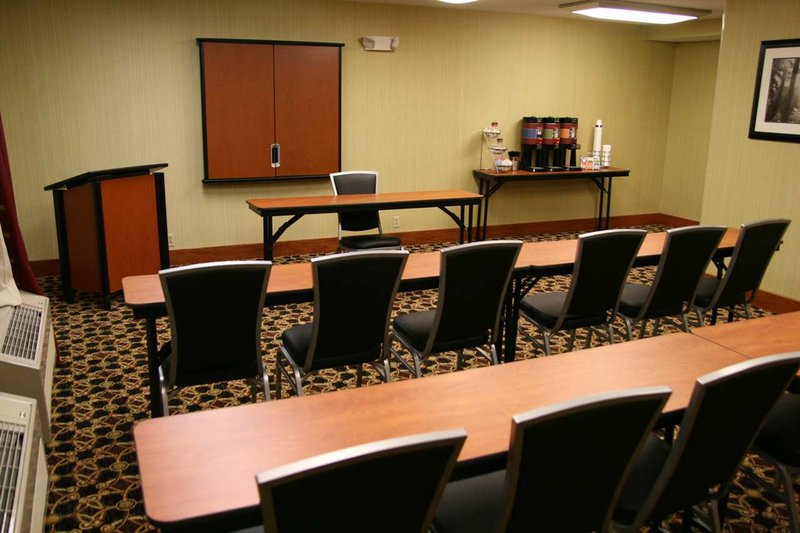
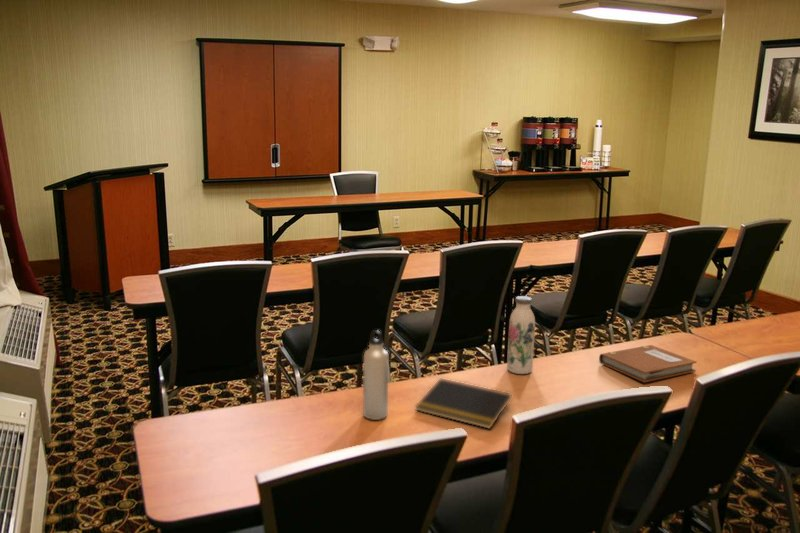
+ water bottle (376, 373)
+ notepad (463, 402)
+ water bottle (521, 334)
+ notebook (648, 361)
